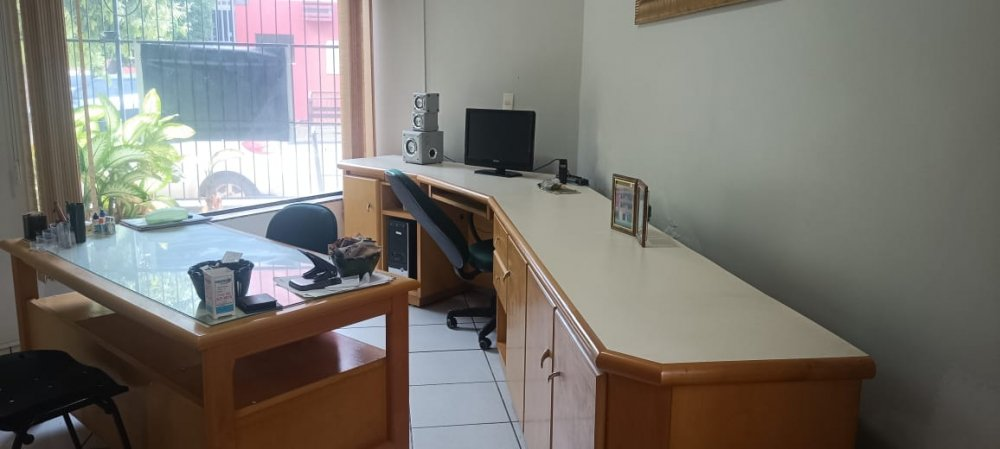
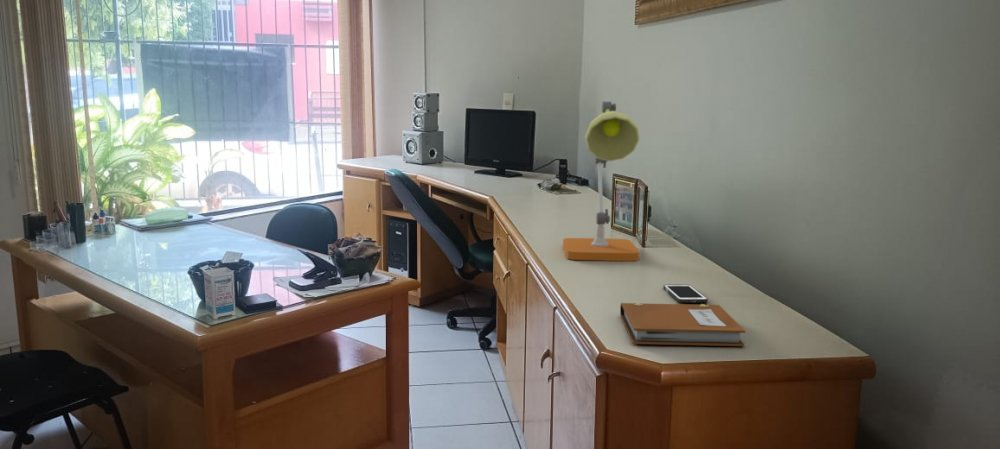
+ desk lamp (601, 180)
+ cell phone (684, 293)
+ notebook (681, 322)
